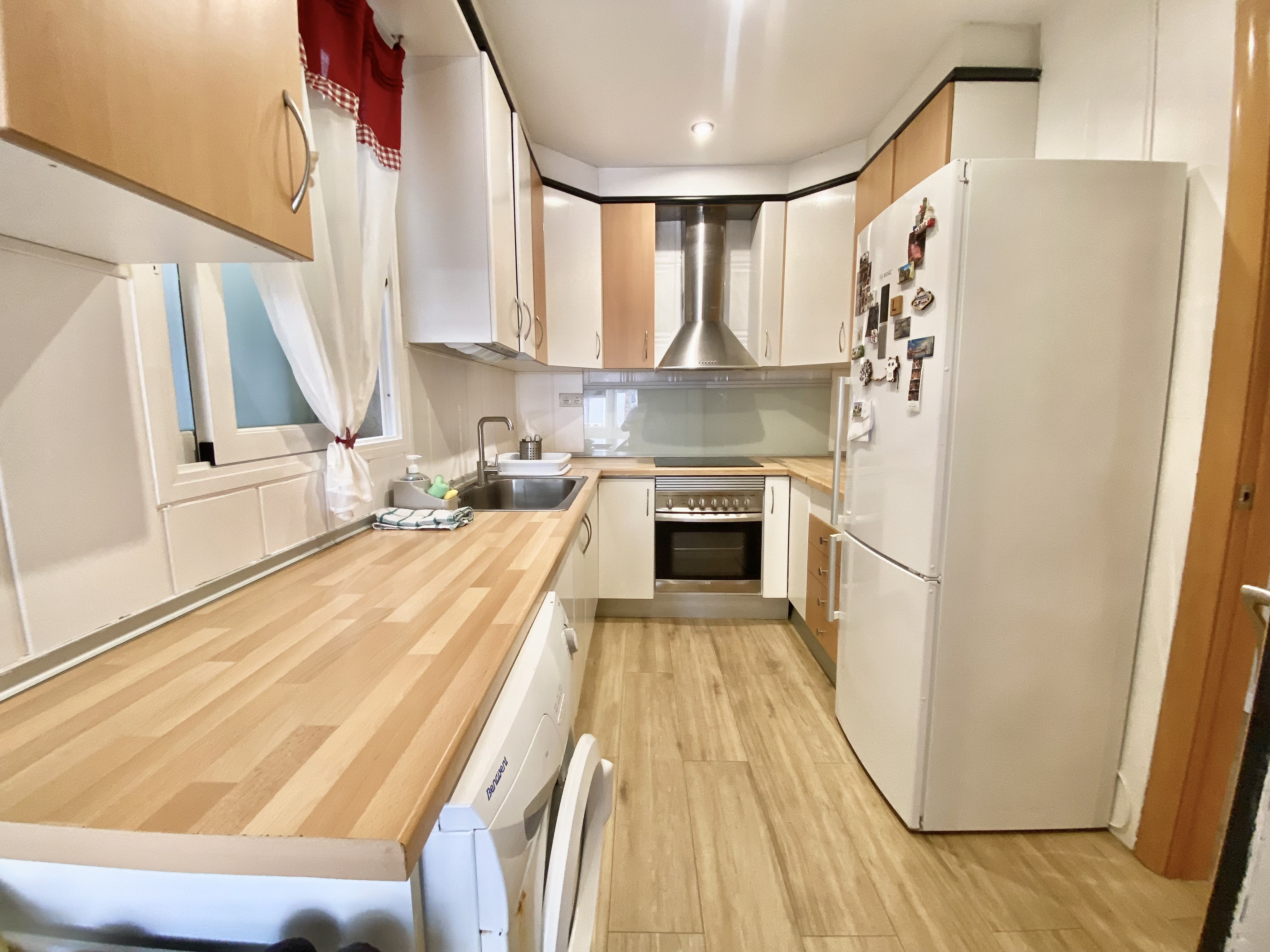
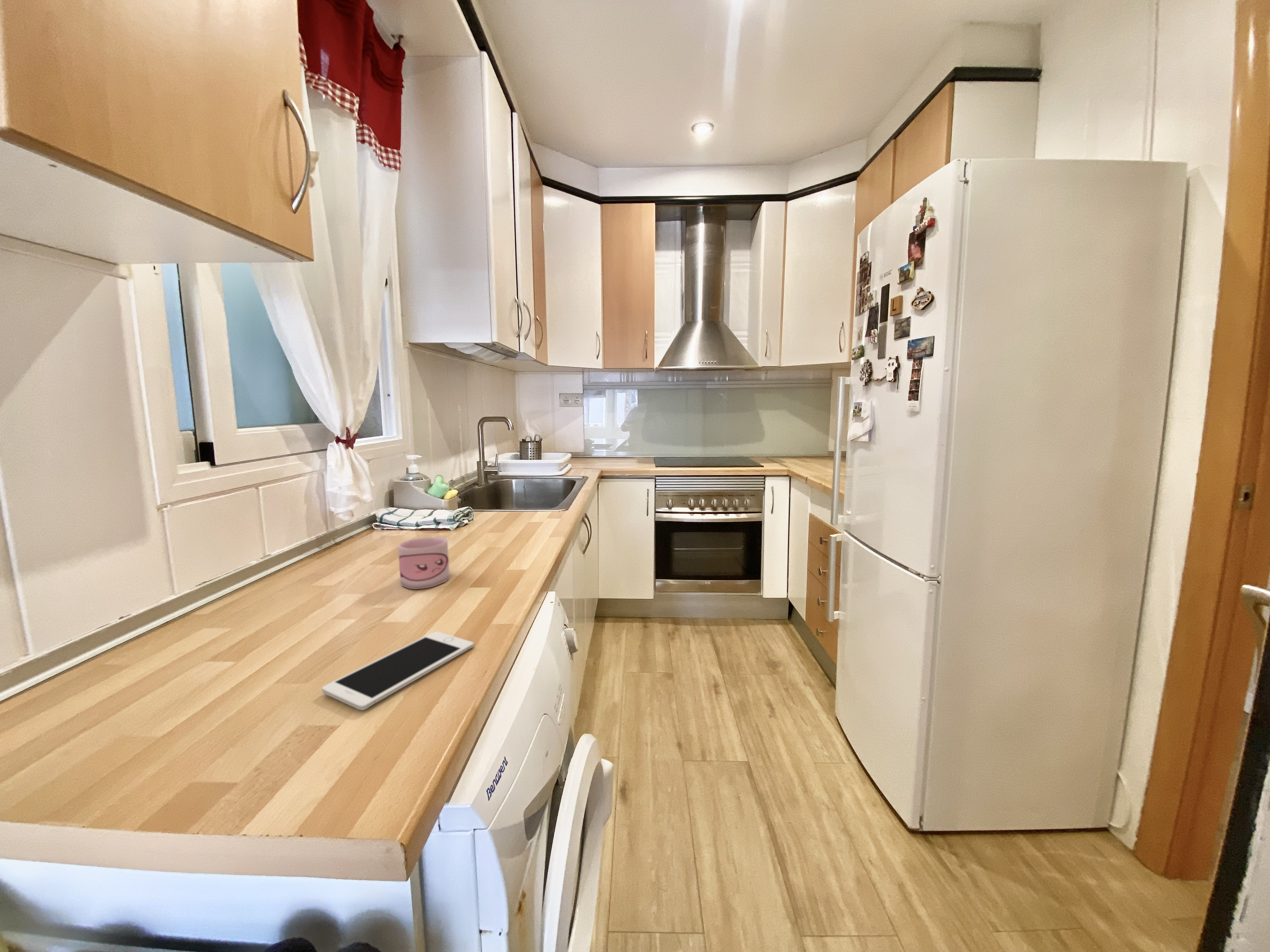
+ mug (424, 560)
+ cell phone (404, 665)
